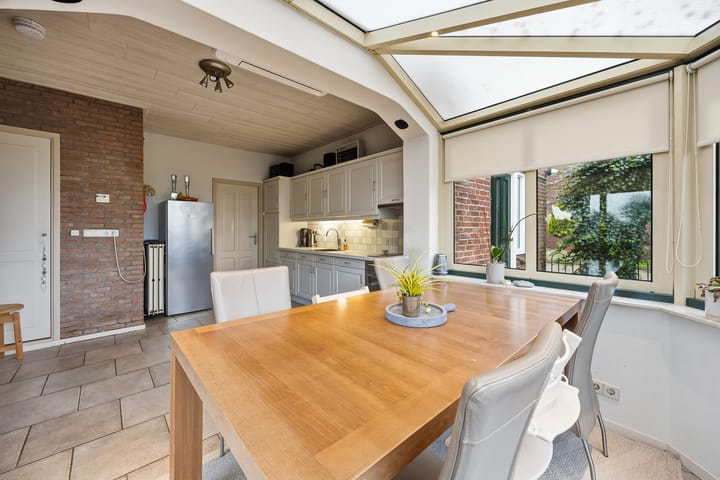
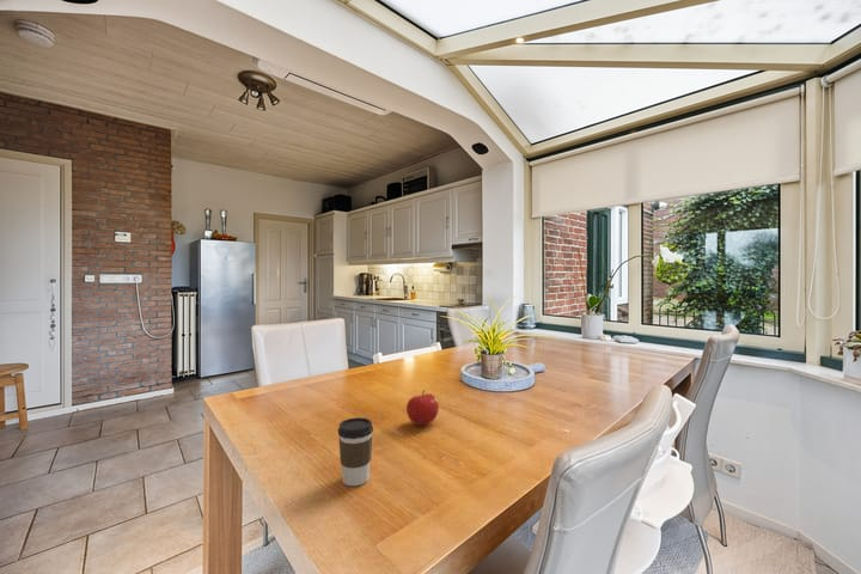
+ fruit (422, 407)
+ coffee cup (355, 451)
